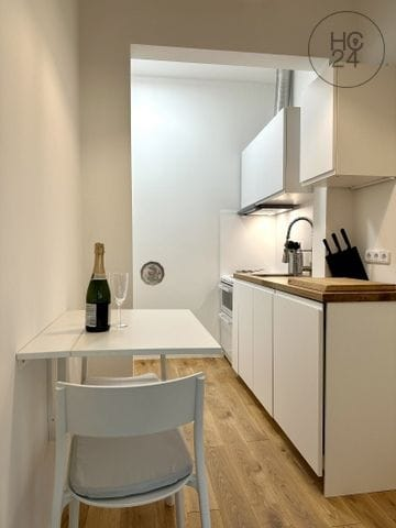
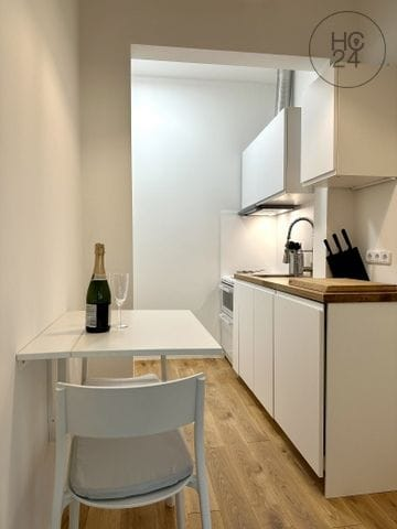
- decorative plate (152, 273)
